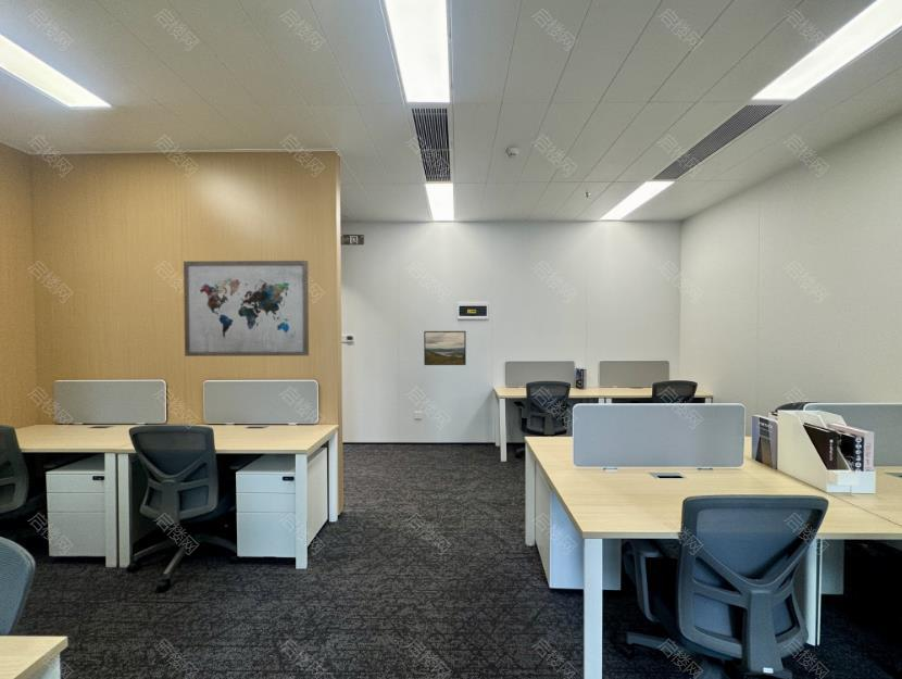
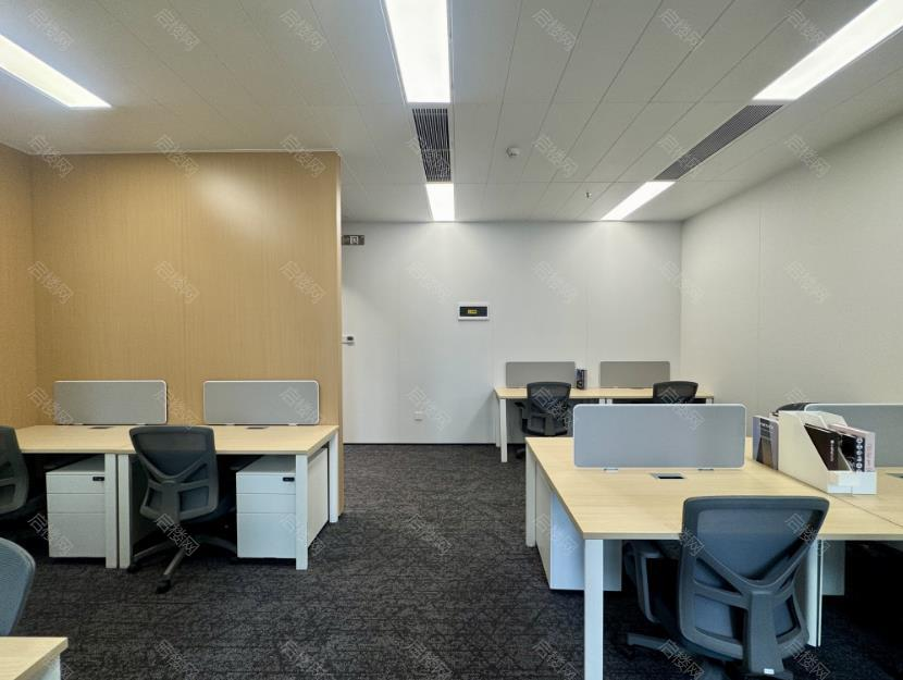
- wall art (246, 309)
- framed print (444, 348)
